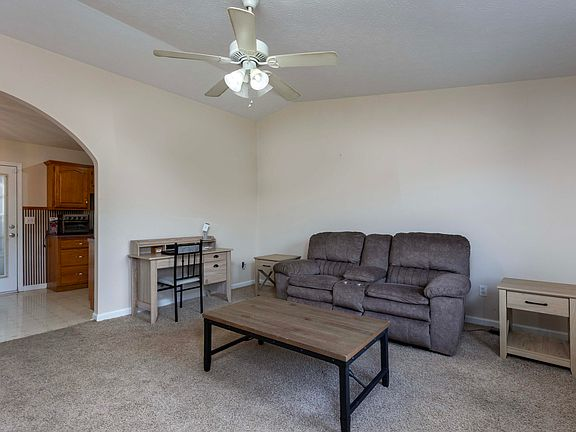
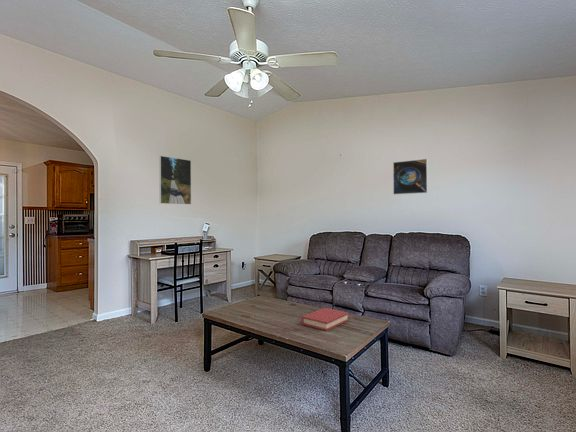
+ hardback book (325, 318)
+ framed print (410, 177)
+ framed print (175, 181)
